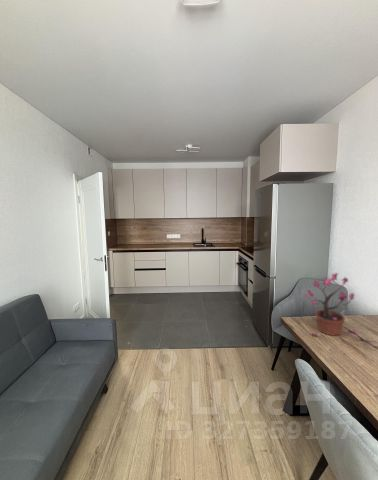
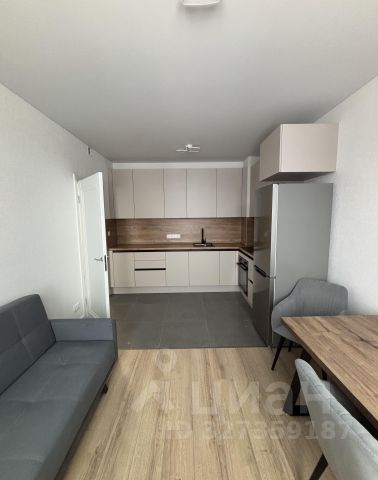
- potted plant (327, 303)
